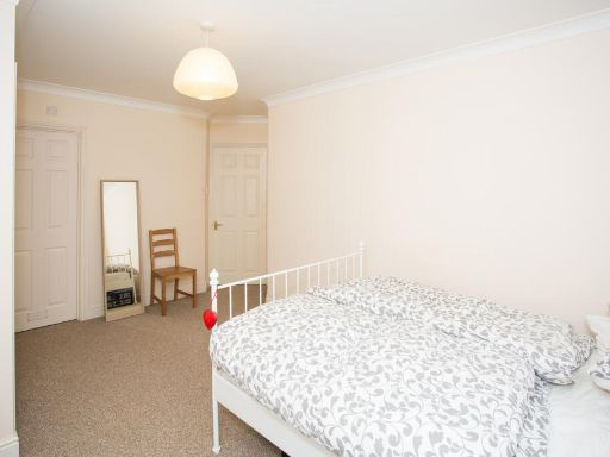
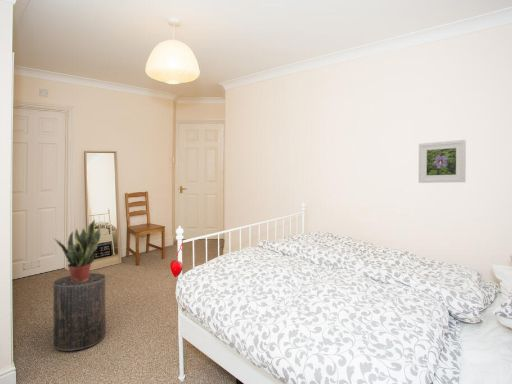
+ potted plant (80, 248)
+ stool (80, 309)
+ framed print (441, 162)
